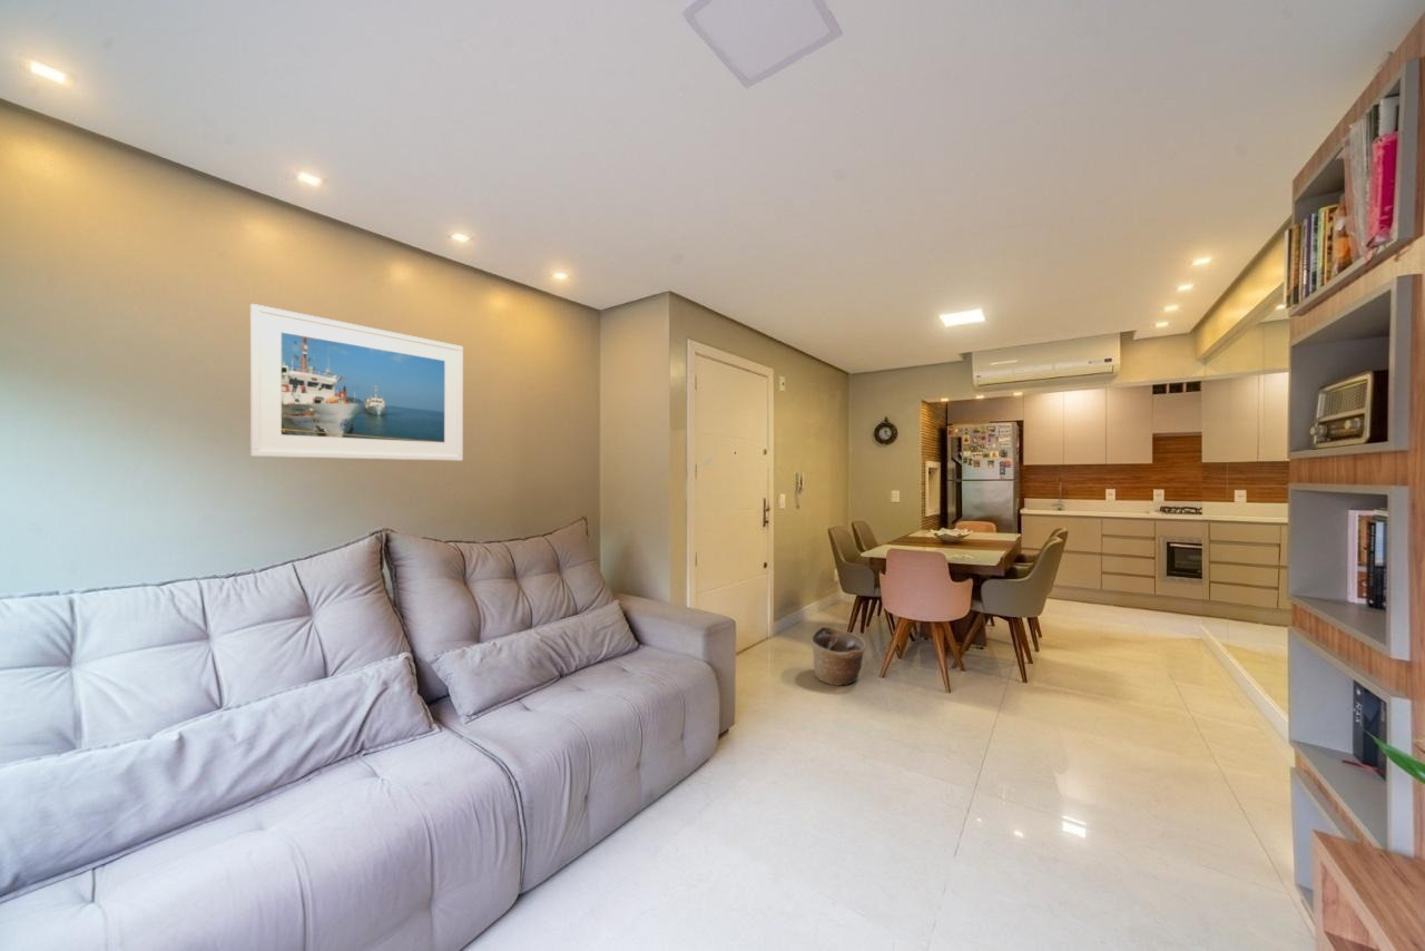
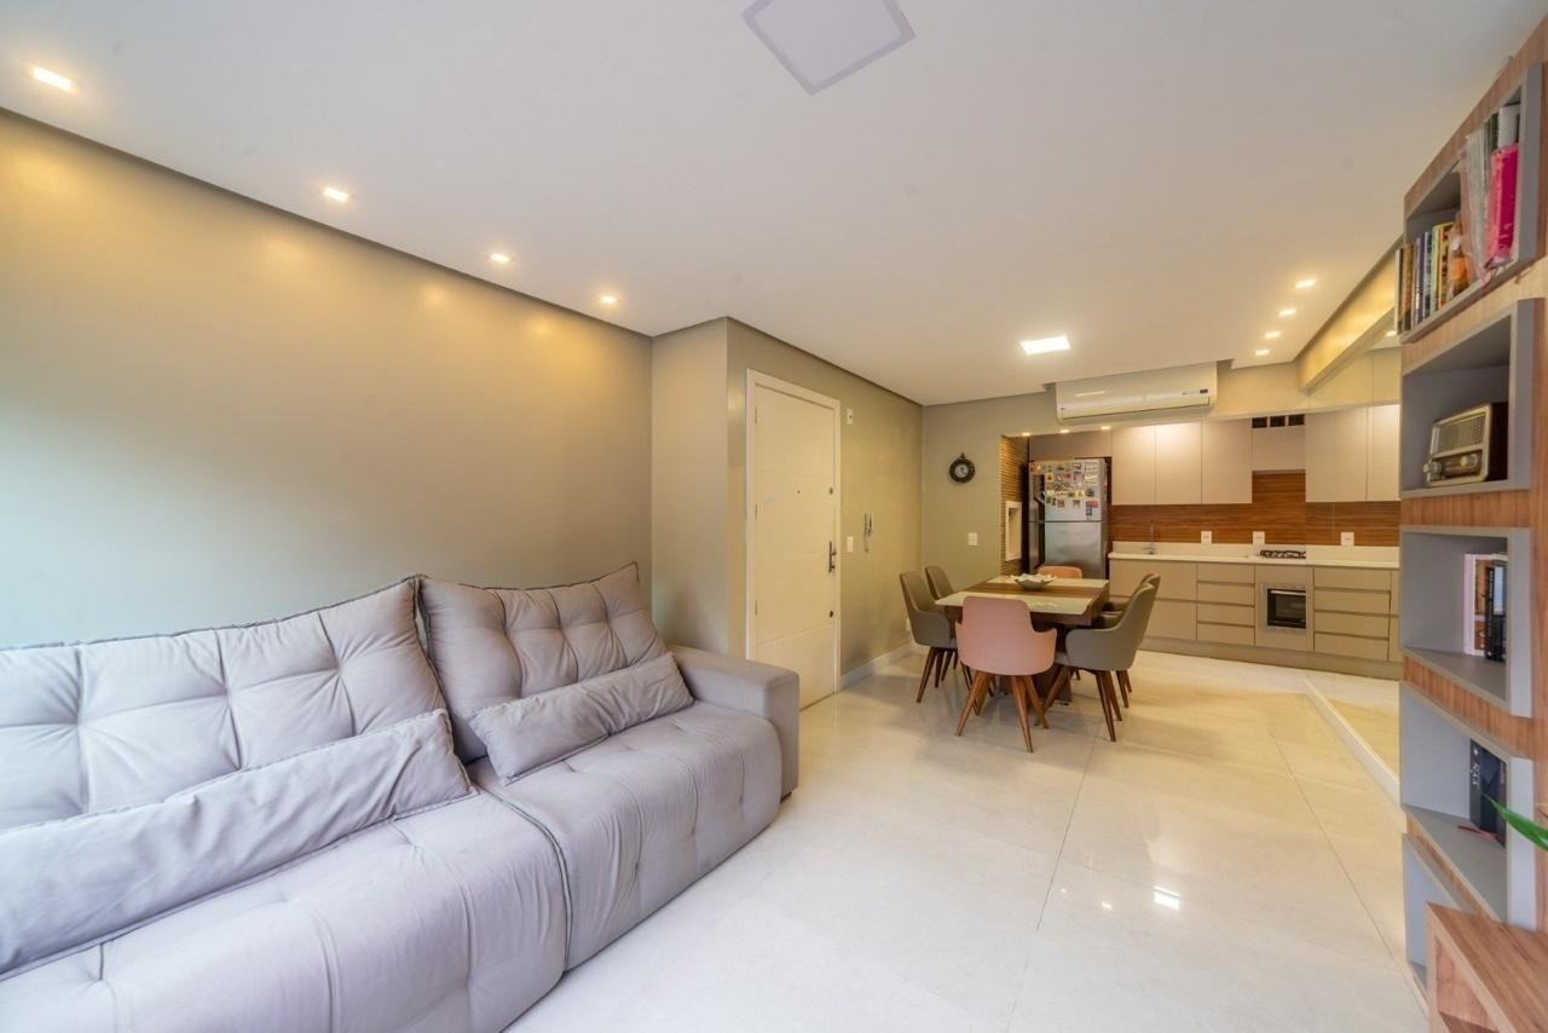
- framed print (371, 393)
- basket (837, 656)
